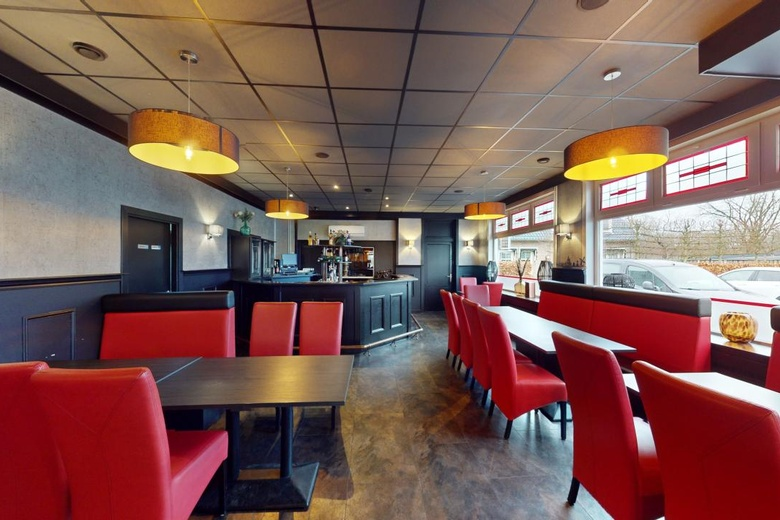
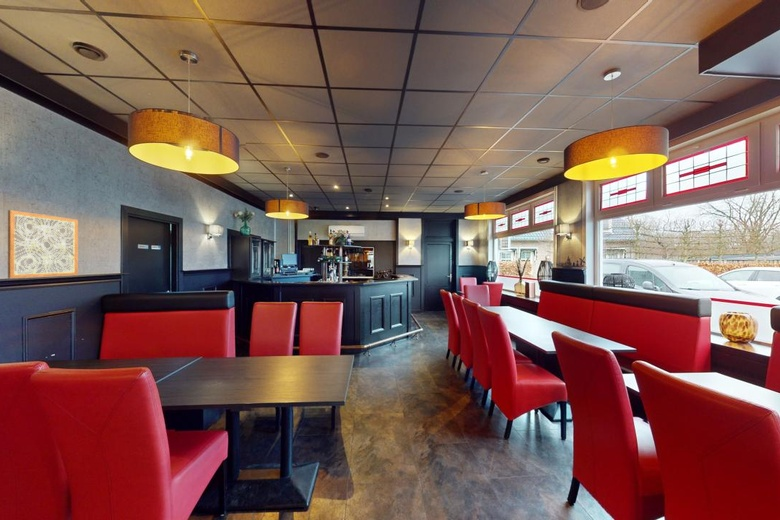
+ wall art (44, 246)
